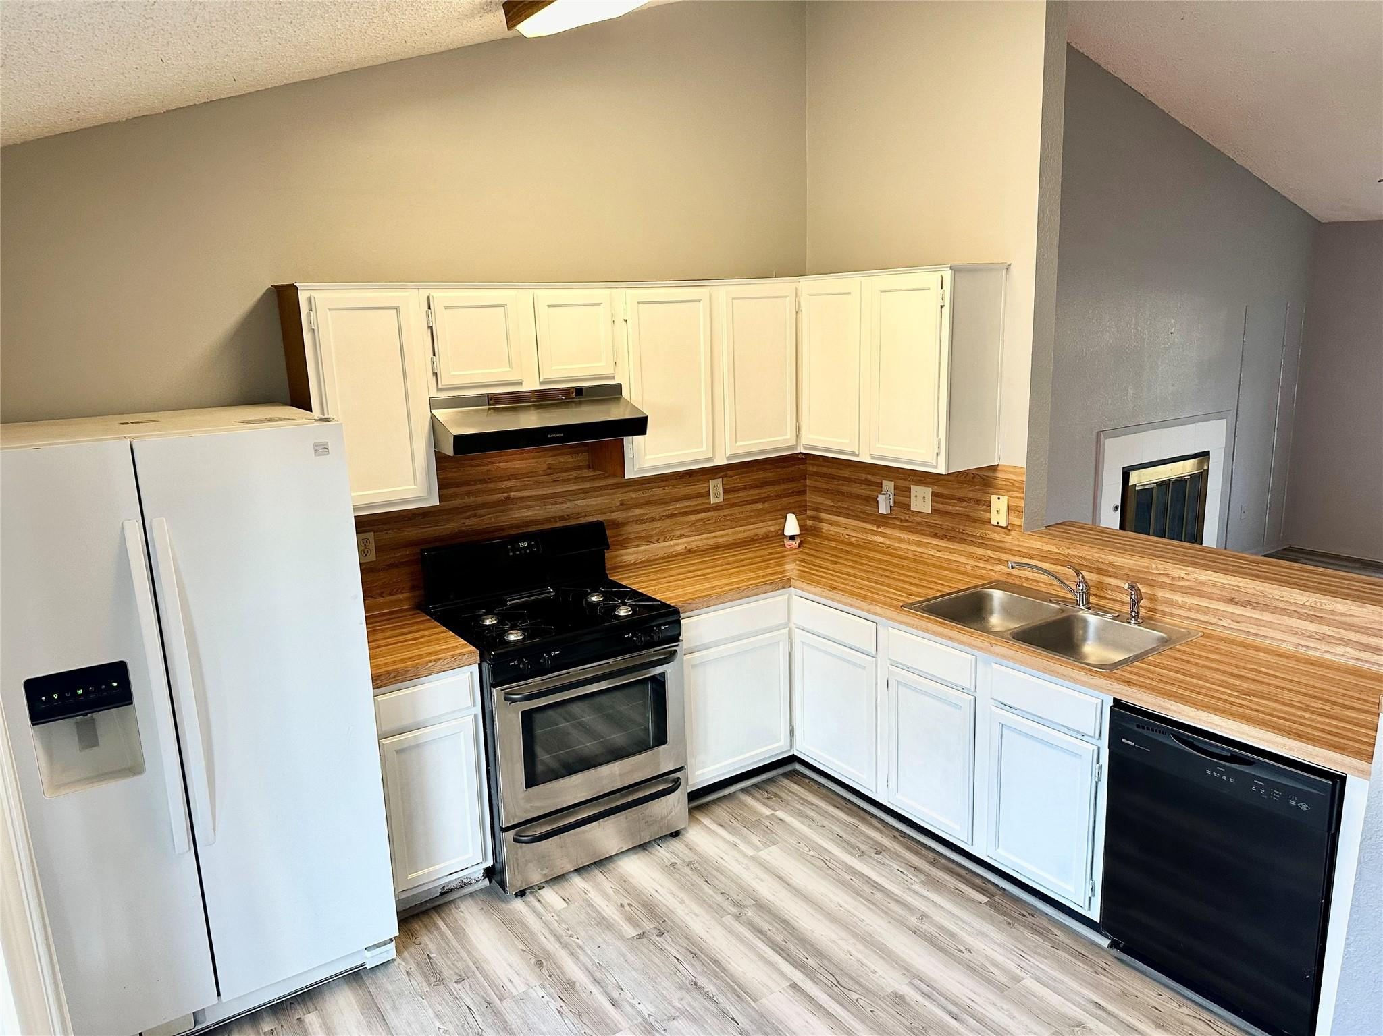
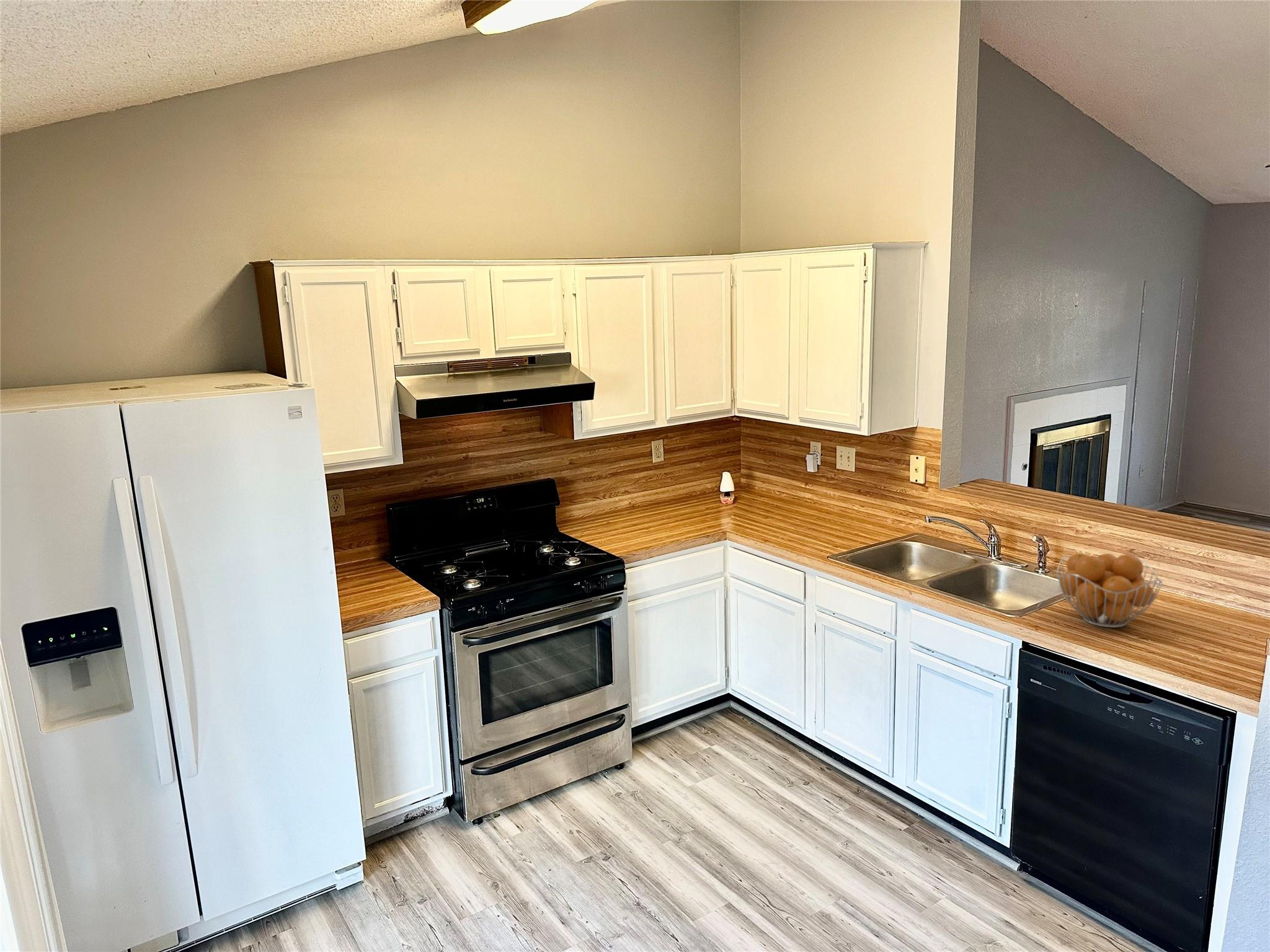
+ fruit basket (1107, 588)
